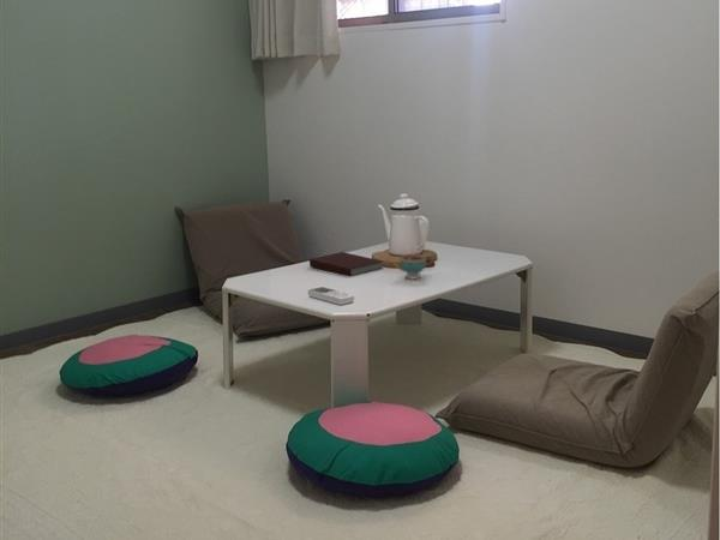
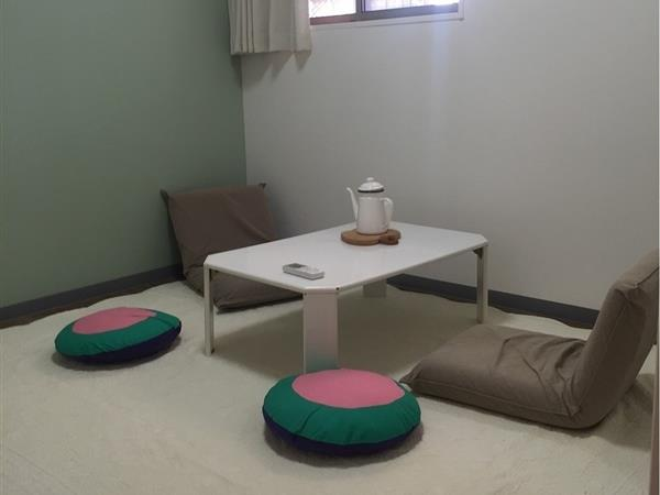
- teacup (410, 266)
- notebook (346, 263)
